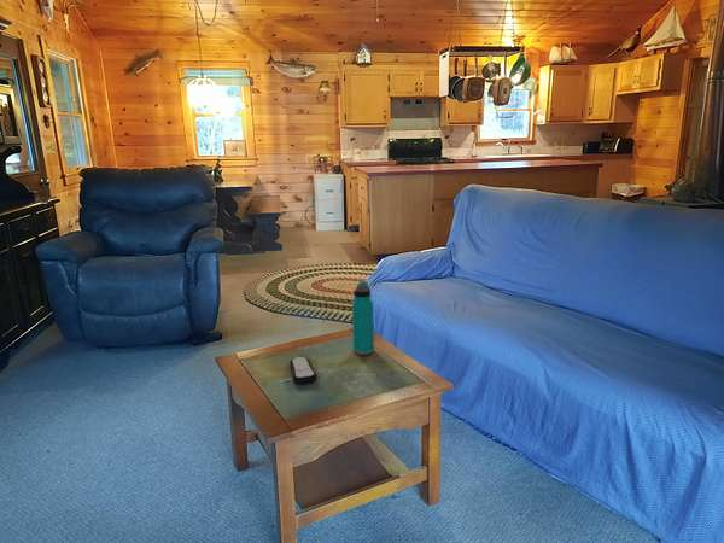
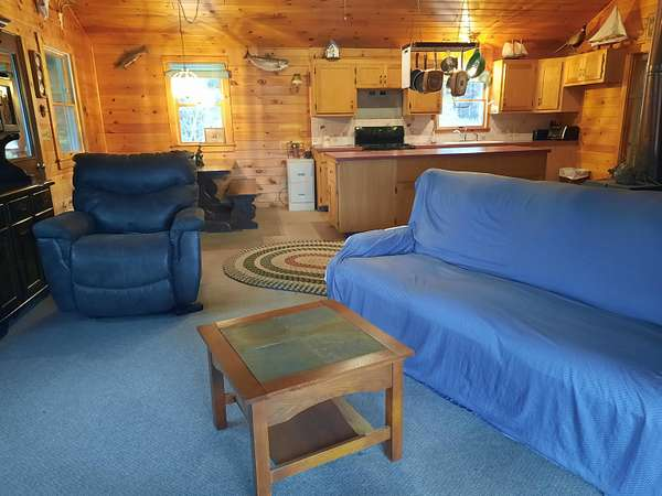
- remote control (302, 368)
- water bottle (362, 317)
